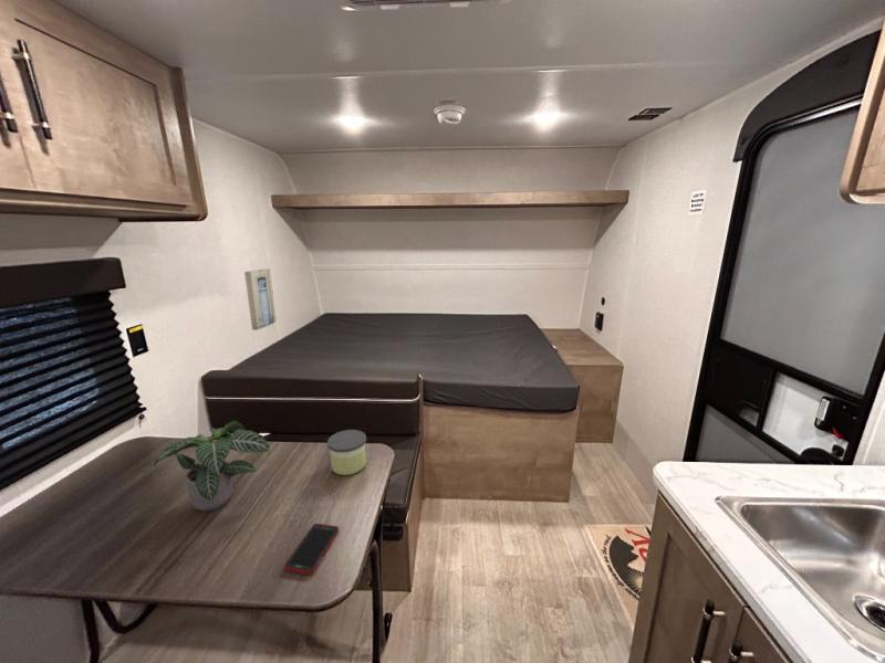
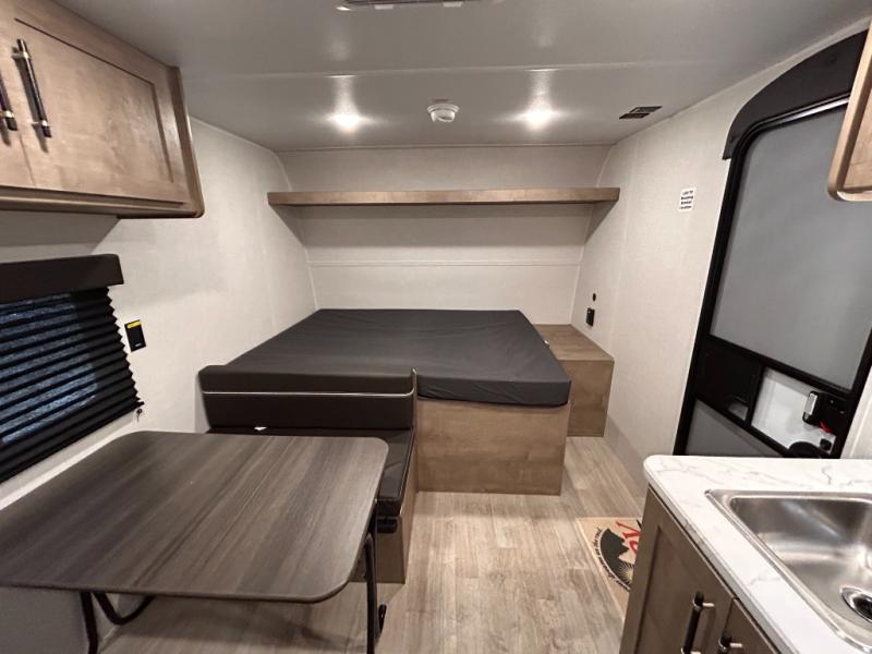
- cell phone (313, 547)
- potted plant (216, 466)
- candle (347, 452)
- wall art (261, 298)
